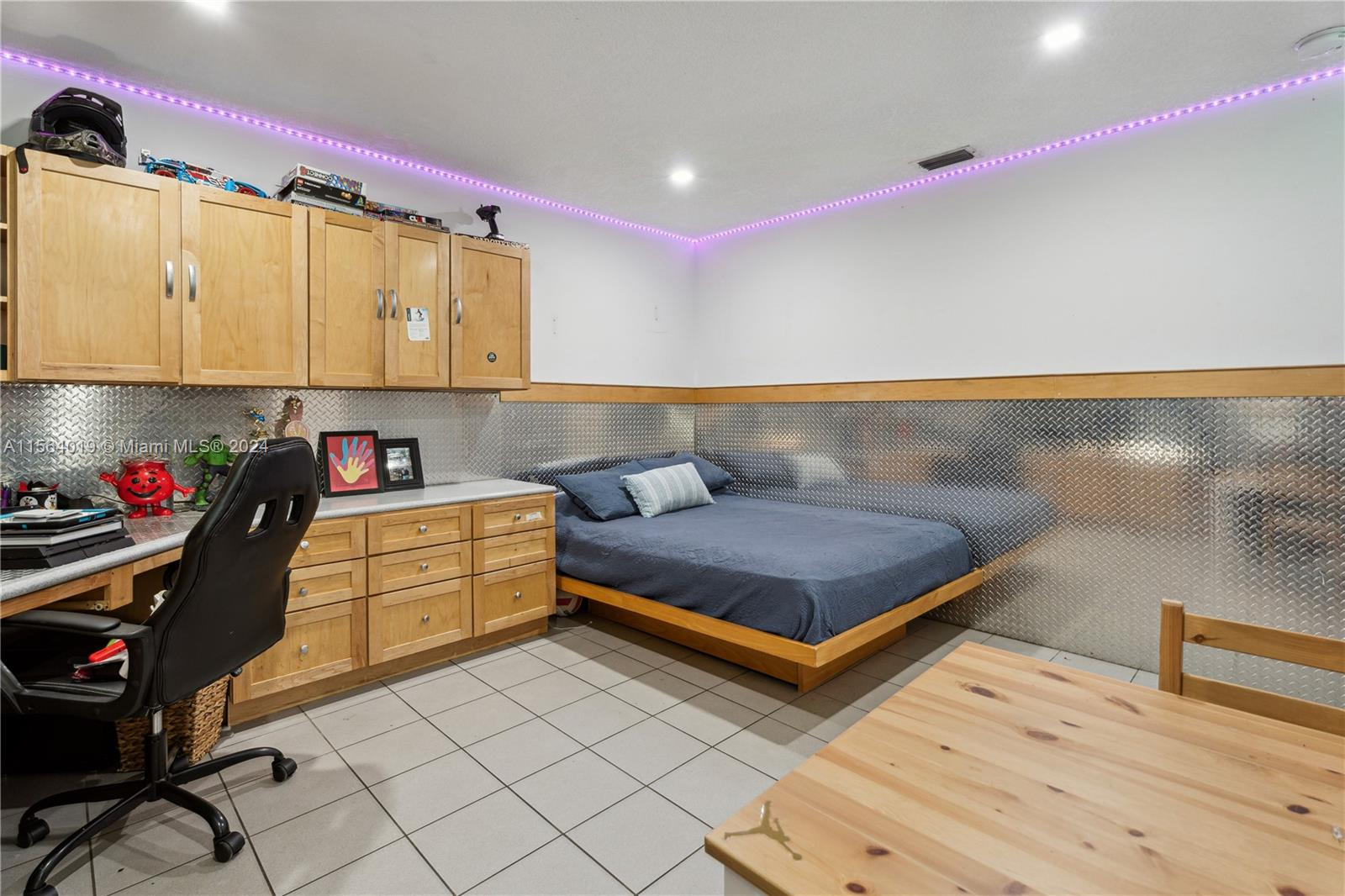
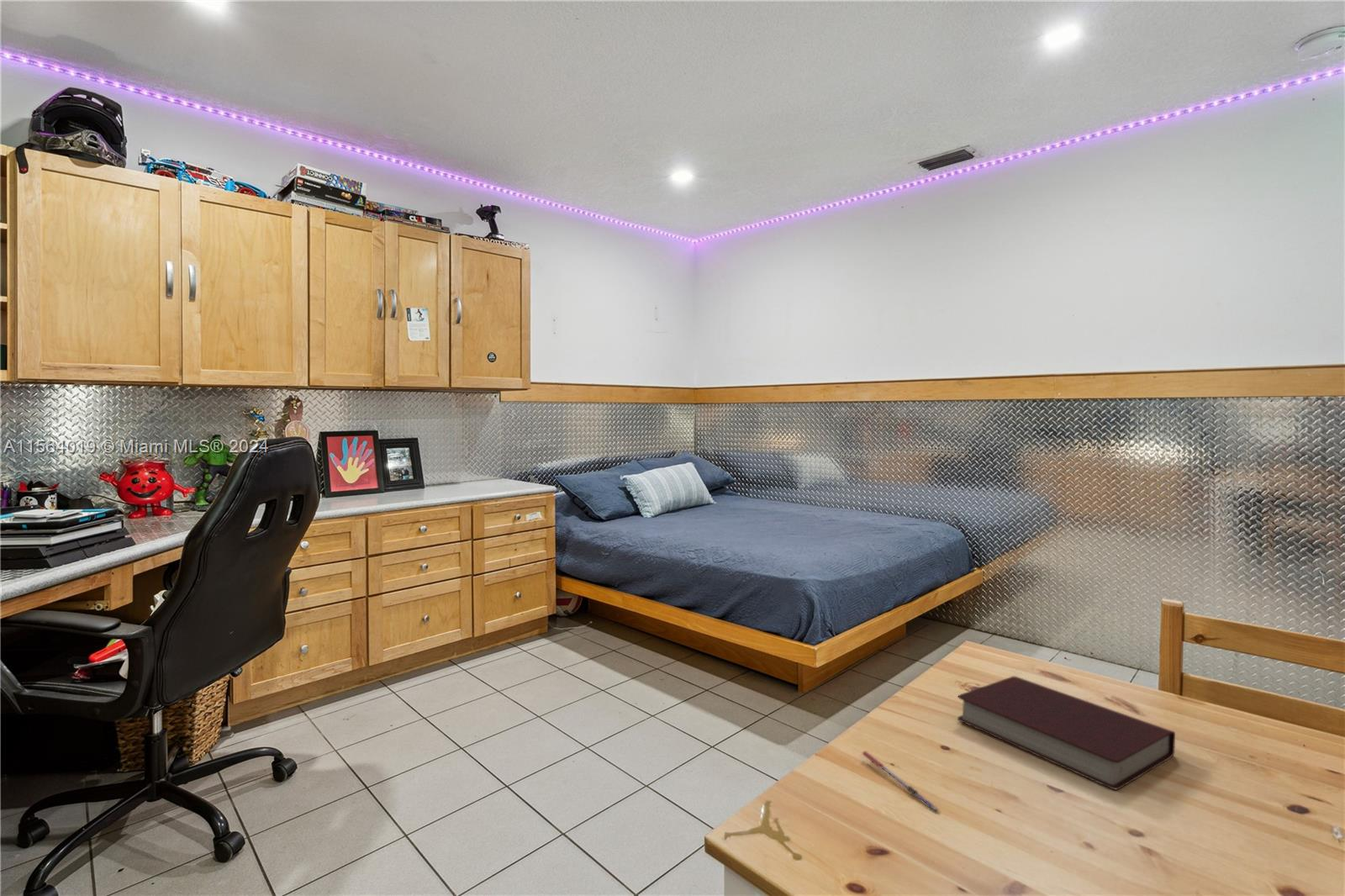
+ pen (898, 778)
+ book (1059, 724)
